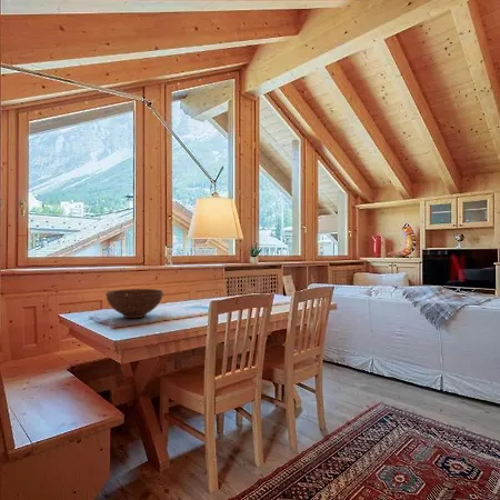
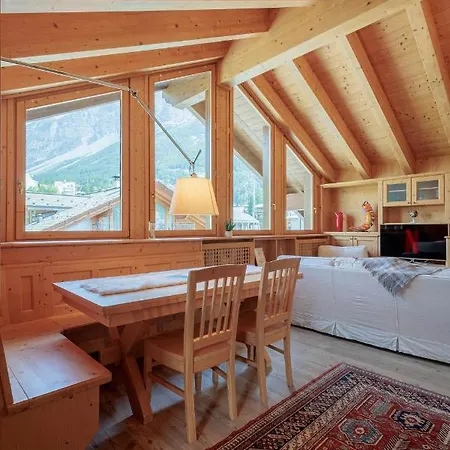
- fruit bowl (134, 303)
